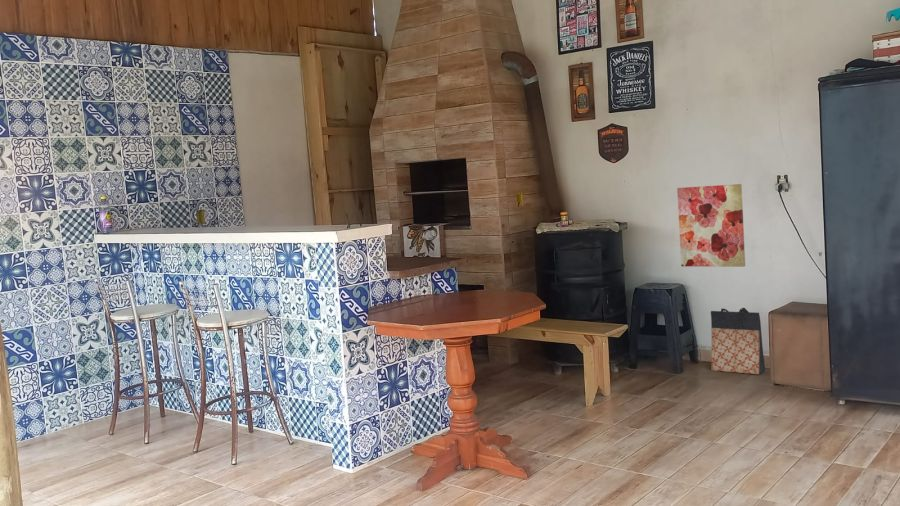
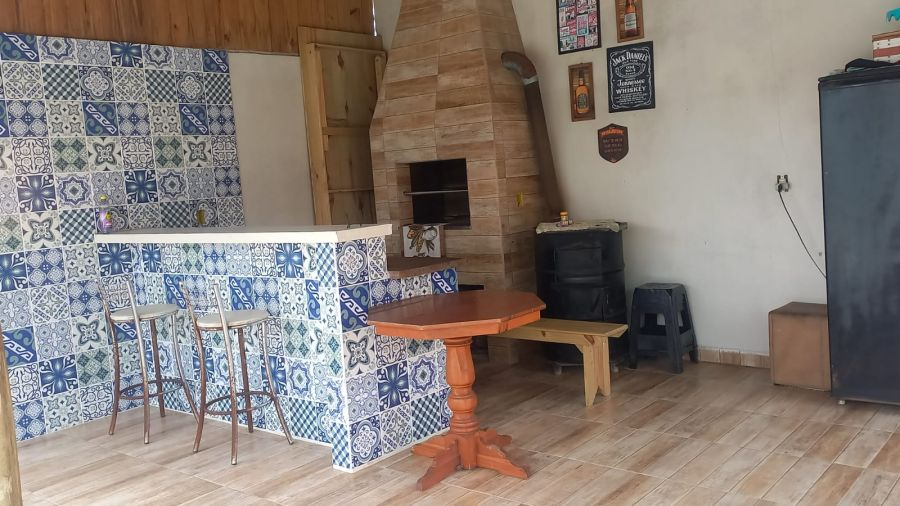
- bag (735, 338)
- wall art (710, 226)
